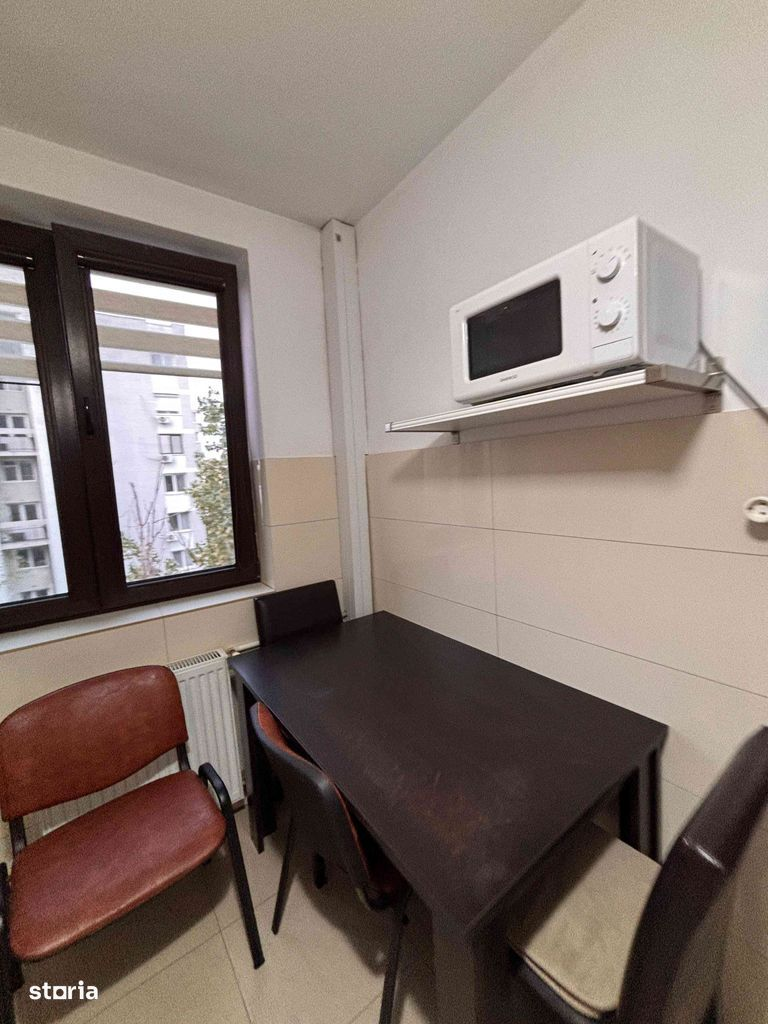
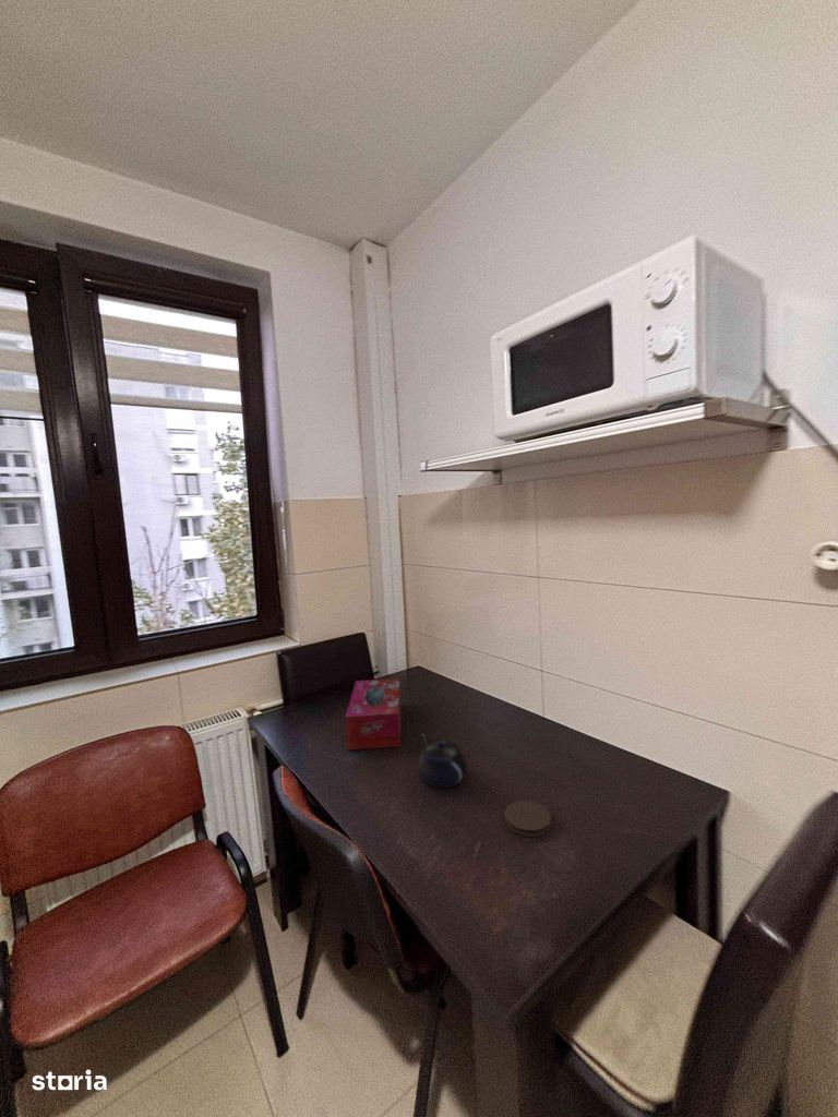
+ coaster (527, 817)
+ teapot (440, 759)
+ tissue box (375, 710)
